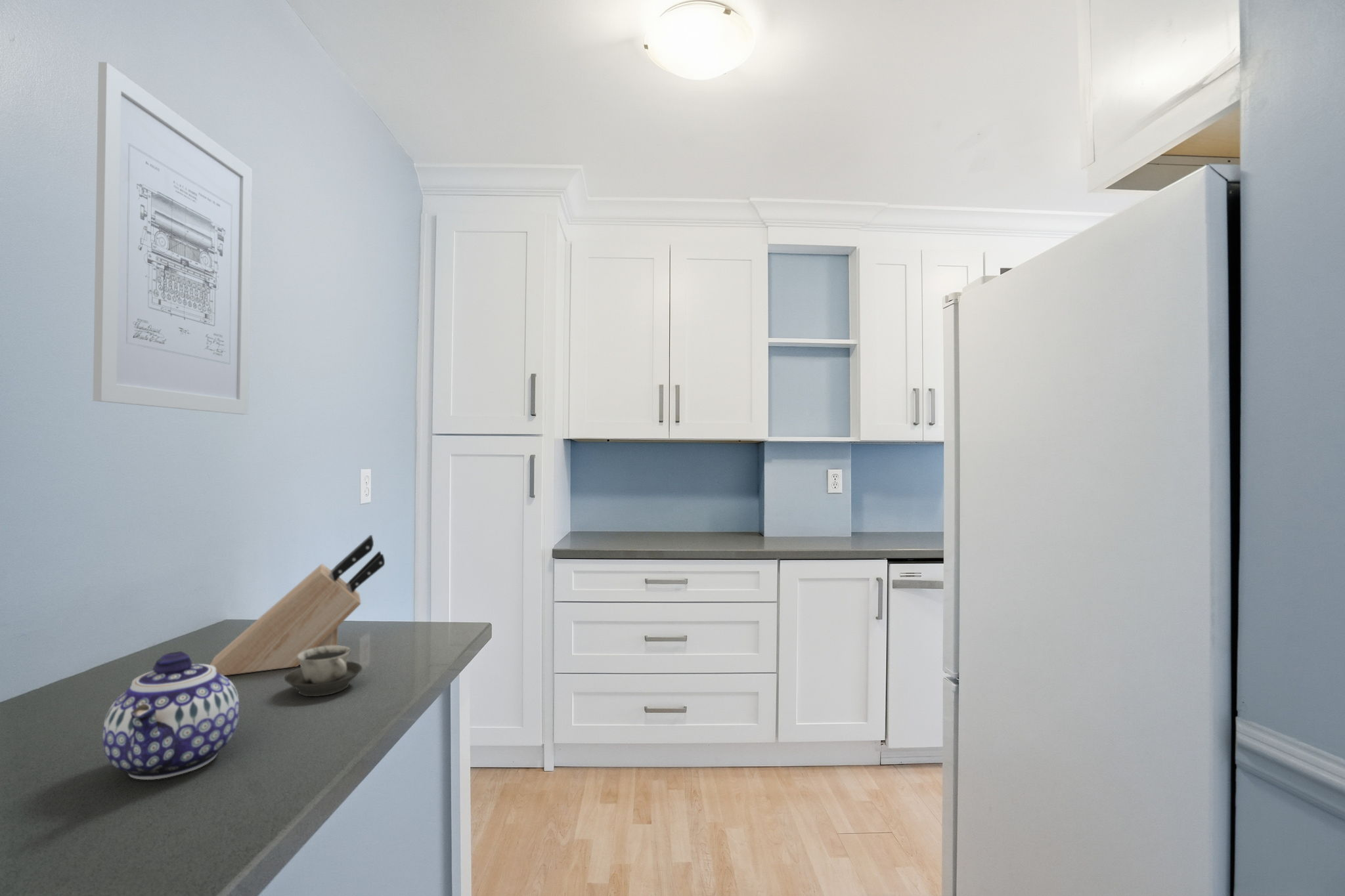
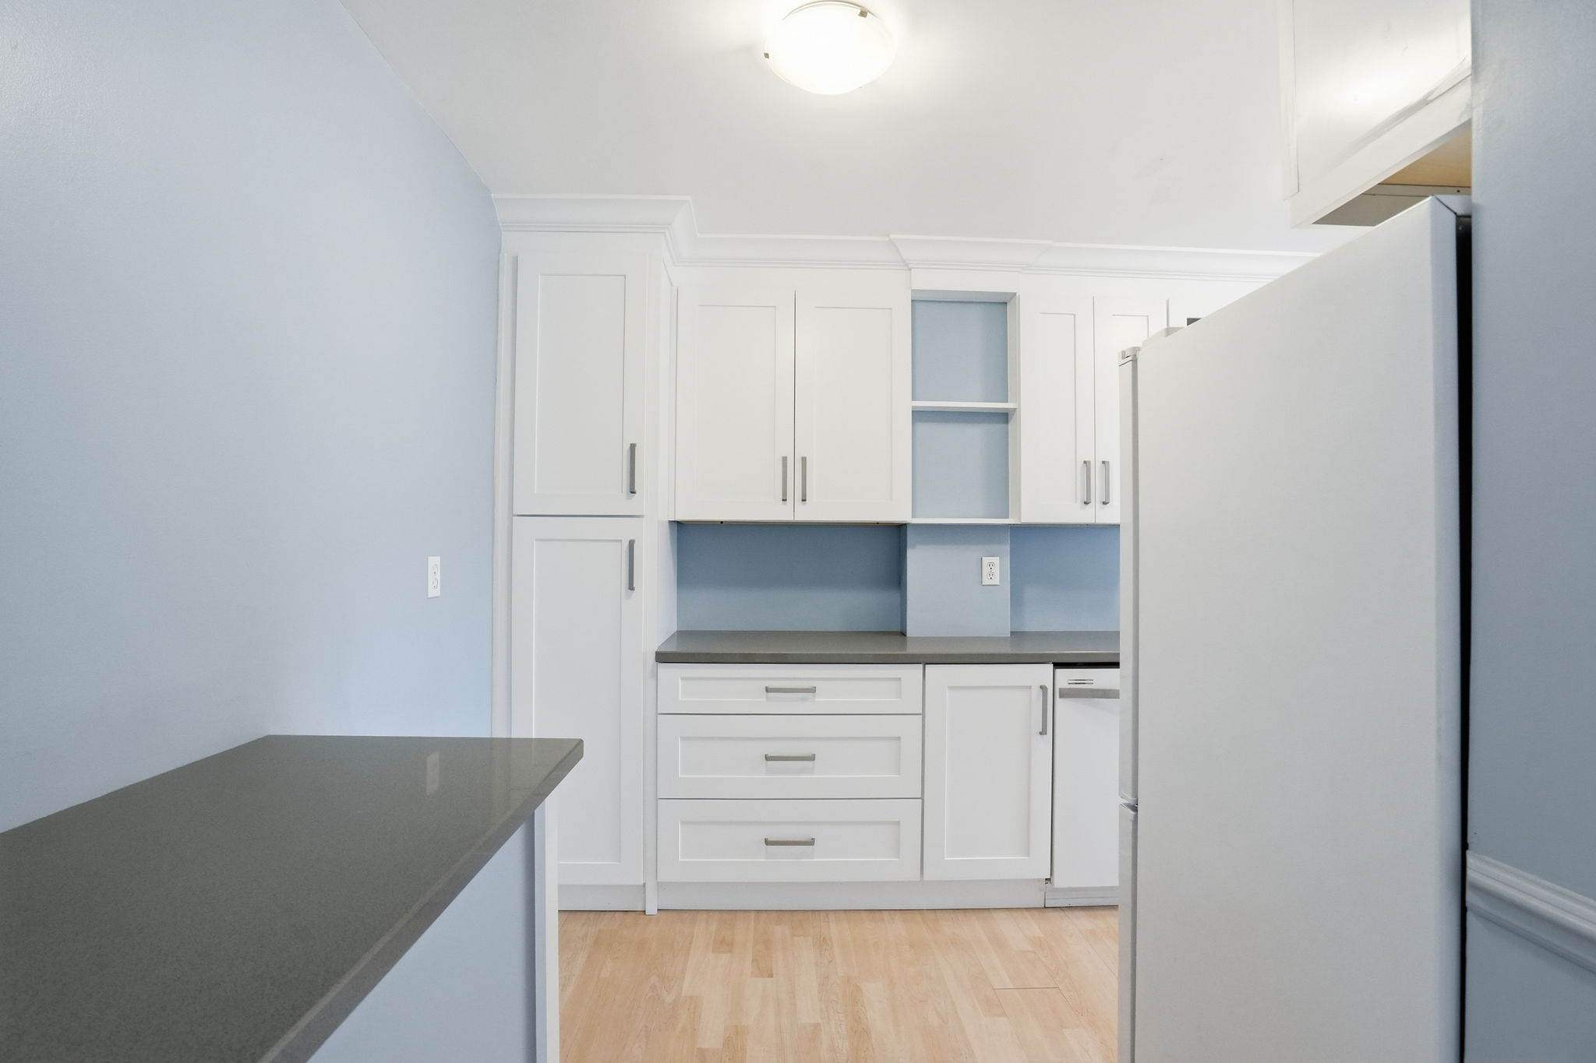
- teapot (173, 708)
- cup (324, 670)
- knife block (301, 599)
- wall art (185, 266)
